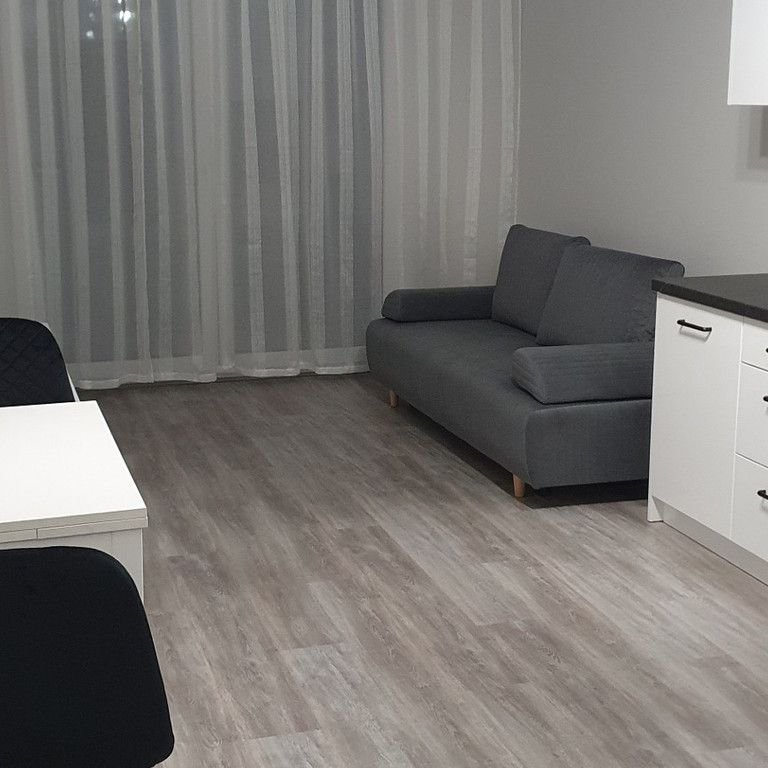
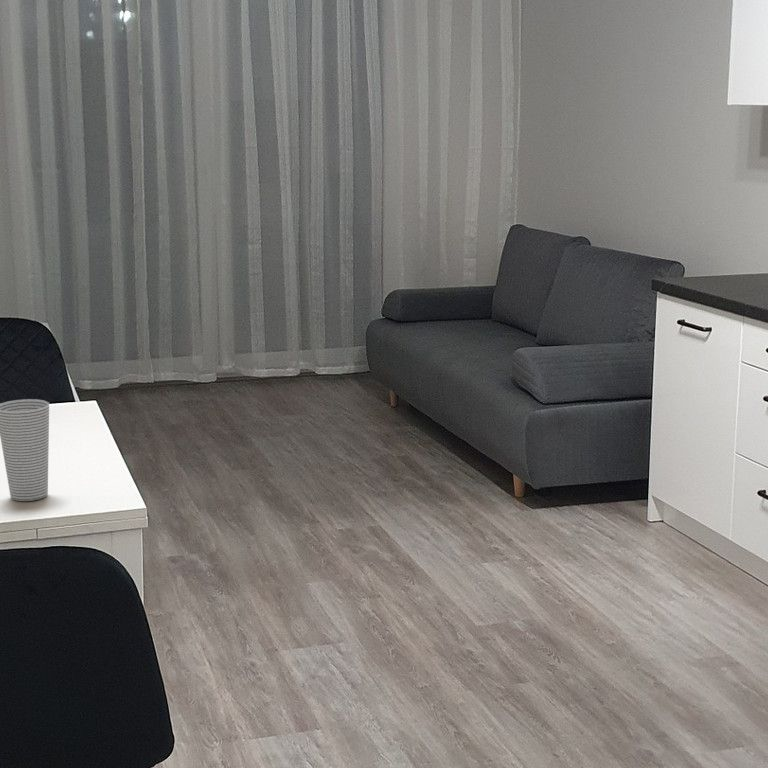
+ cup (26, 450)
